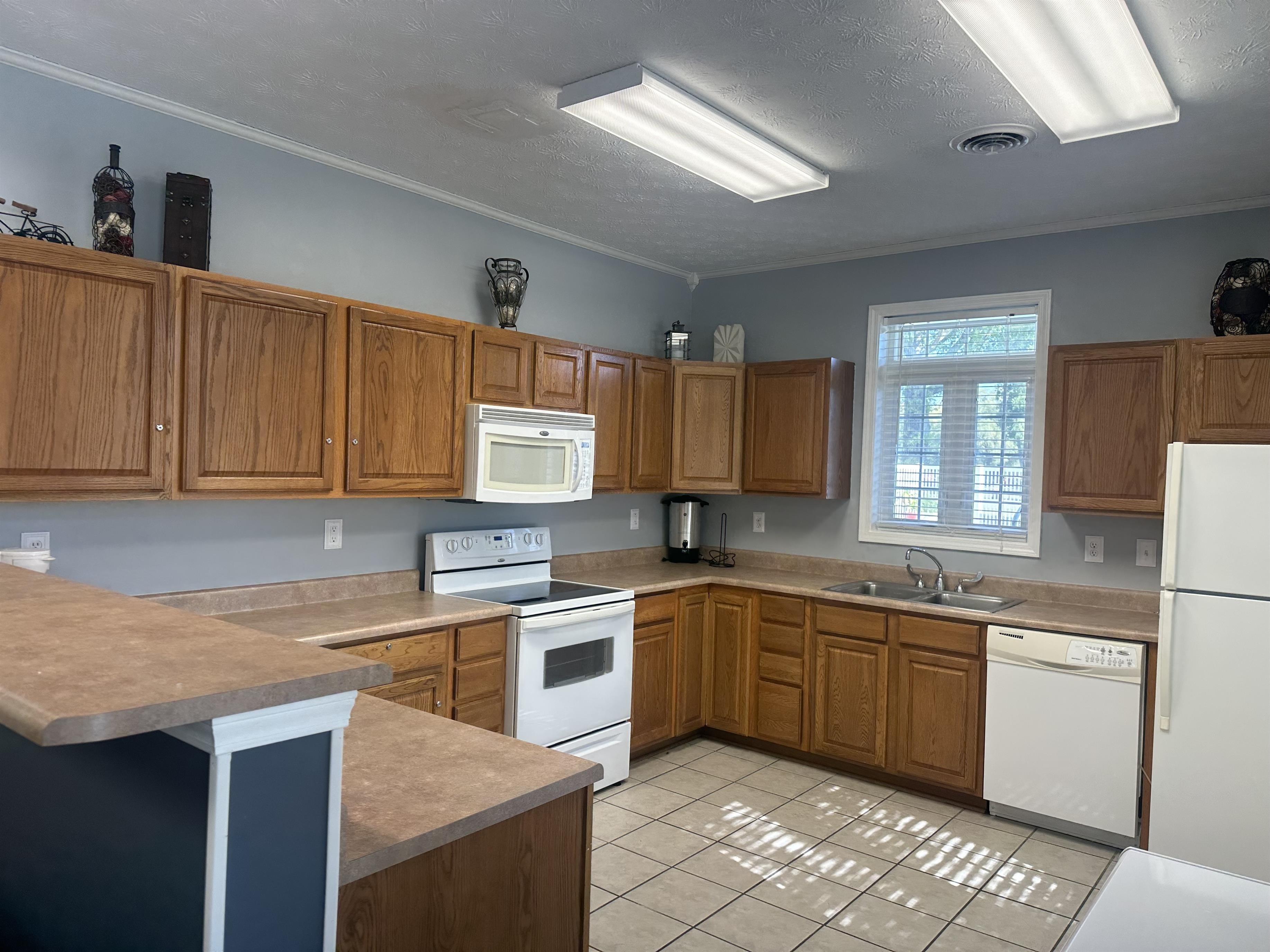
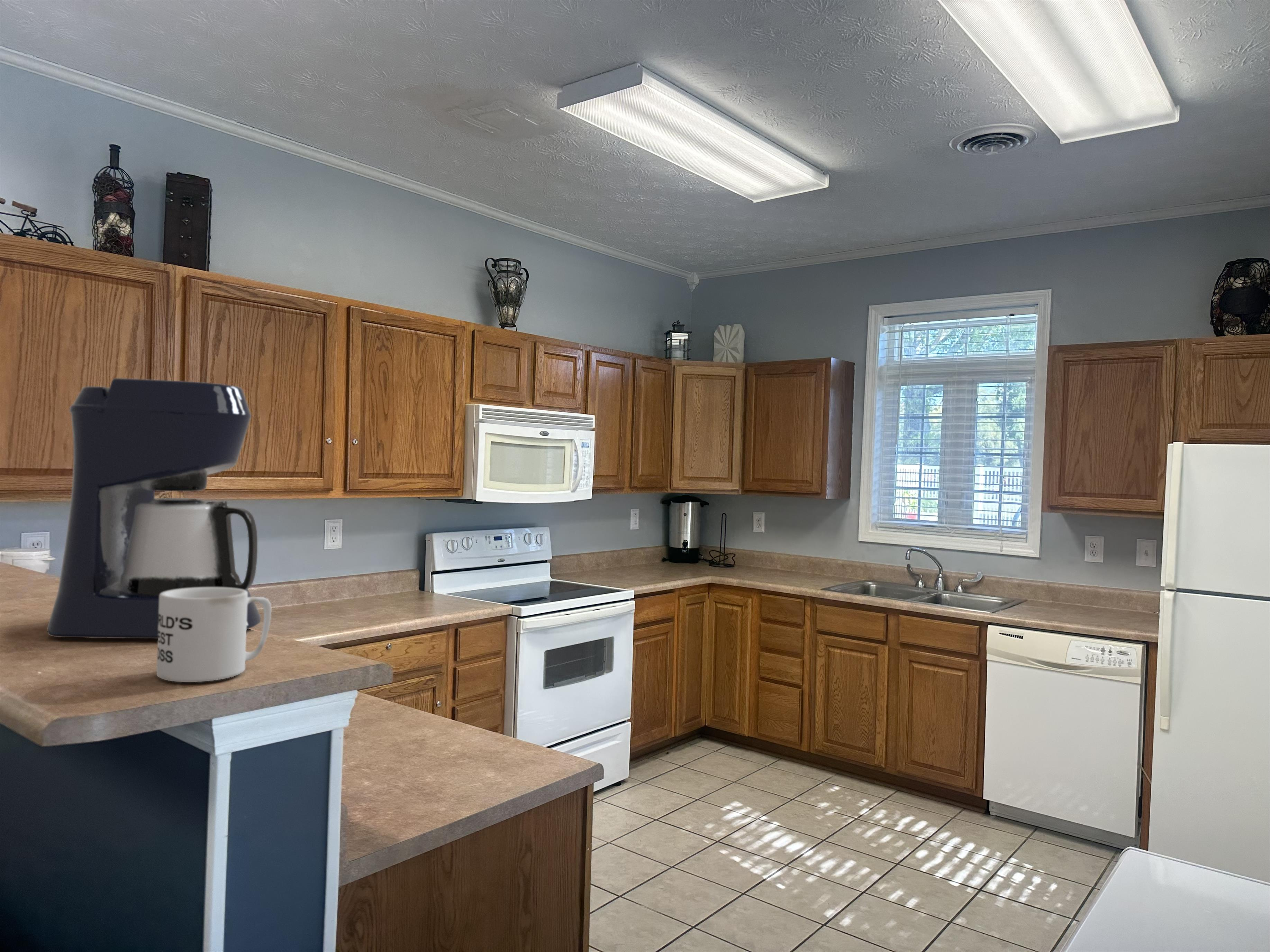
+ mug (218, 631)
+ coffee maker (163, 504)
